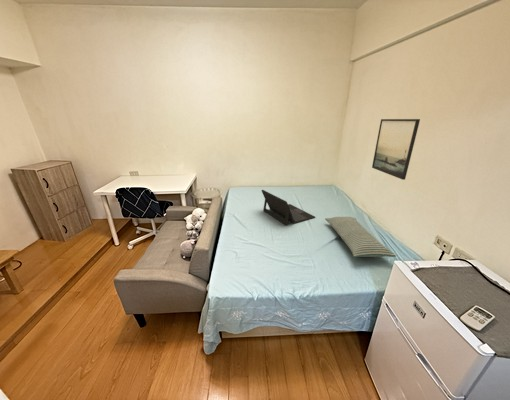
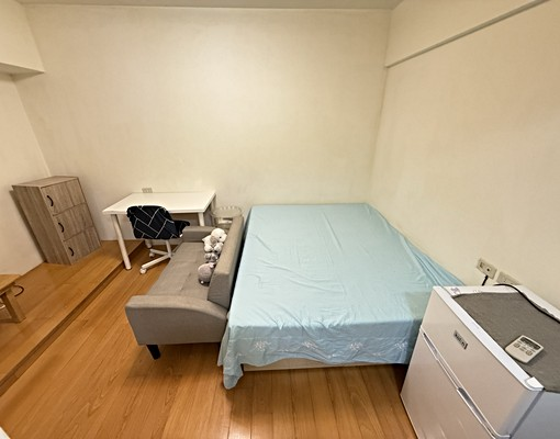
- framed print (392, 147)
- pillow (354, 234)
- laptop (287, 203)
